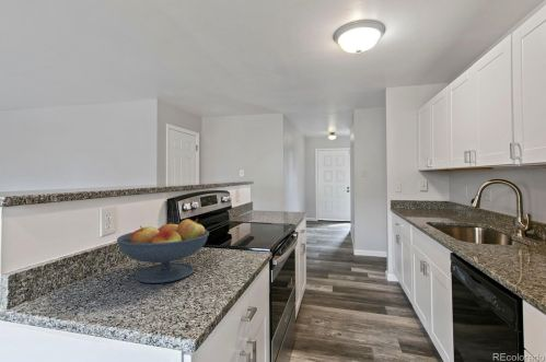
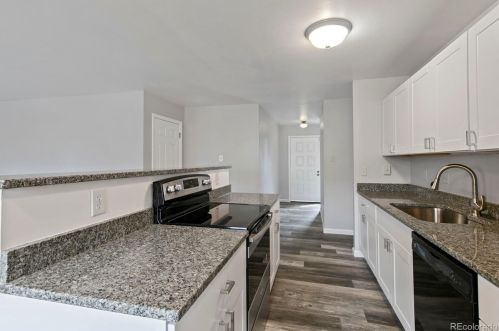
- fruit bowl (165, 246)
